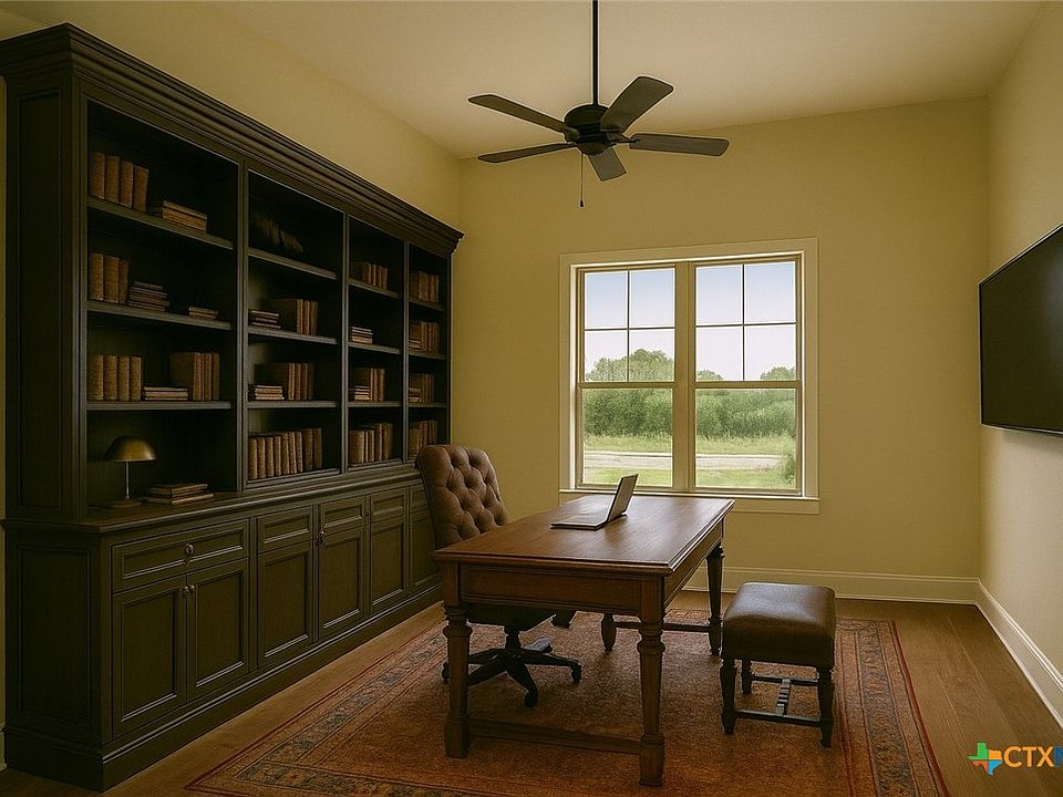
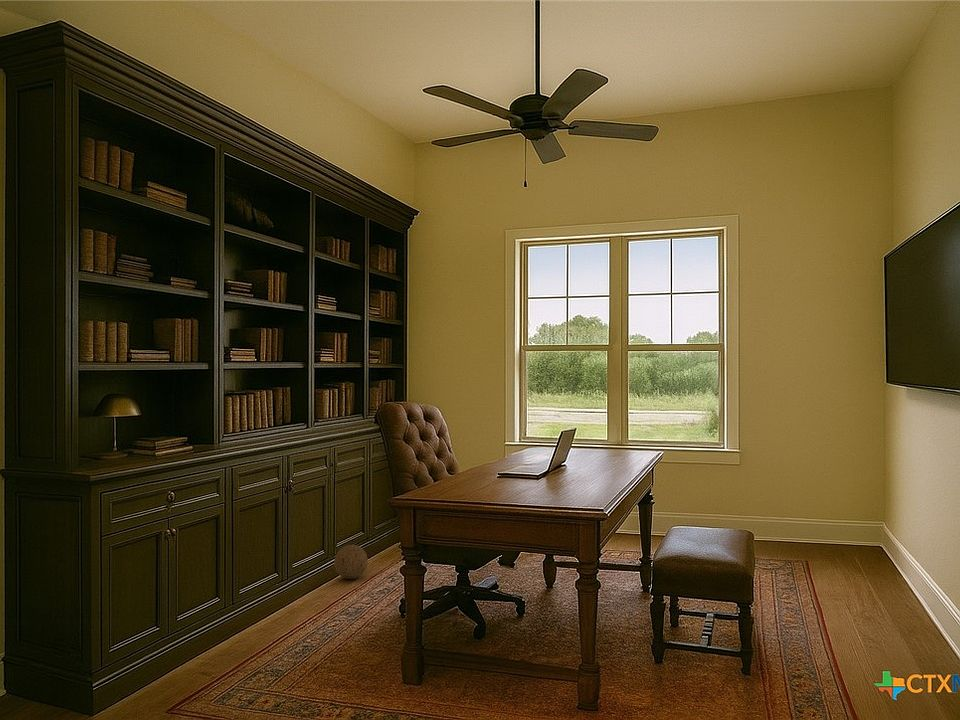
+ decorative ball (351, 561)
